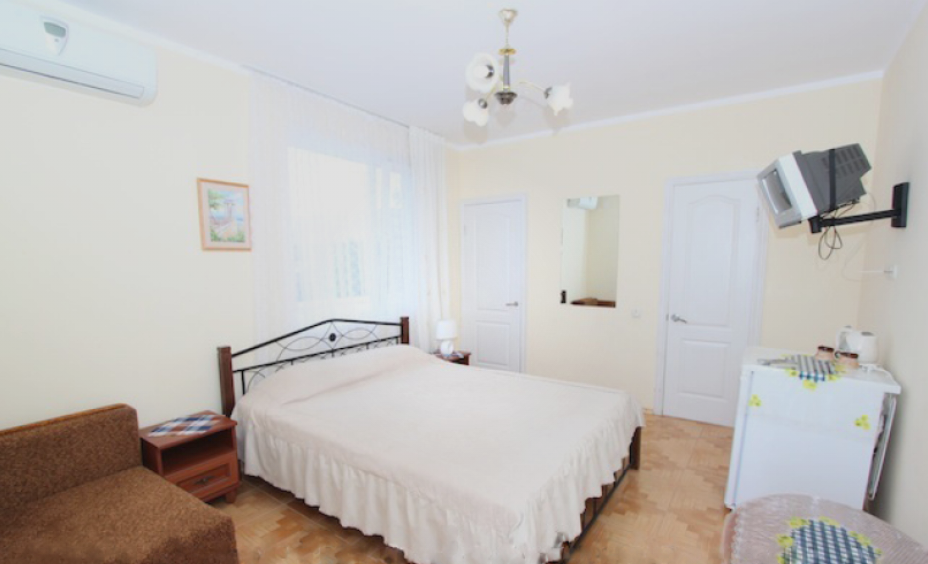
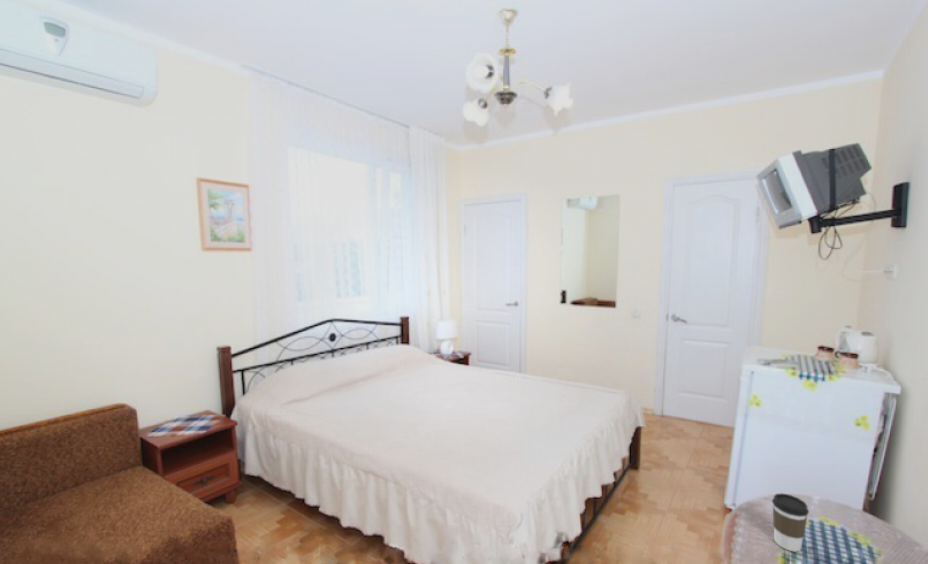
+ coffee cup (788, 522)
